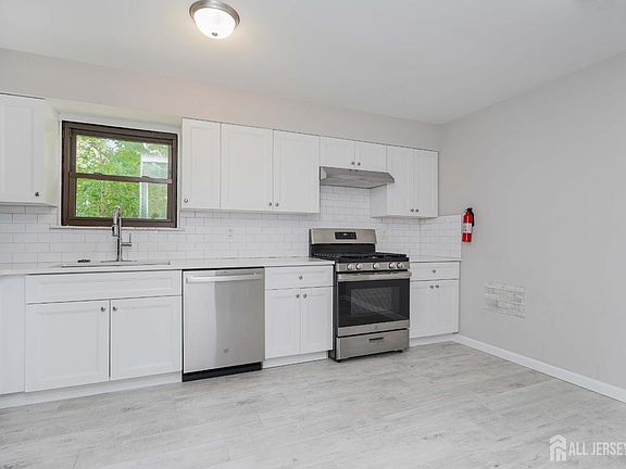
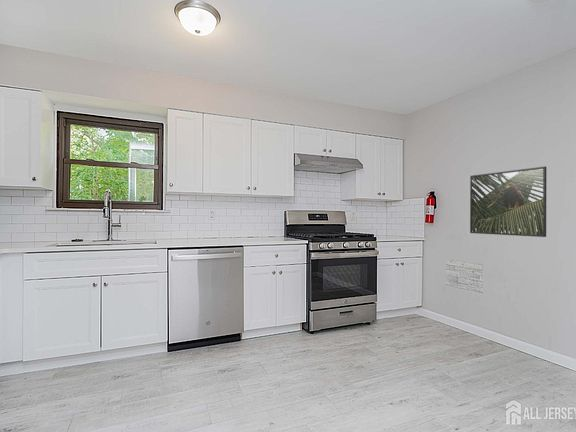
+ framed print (504, 203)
